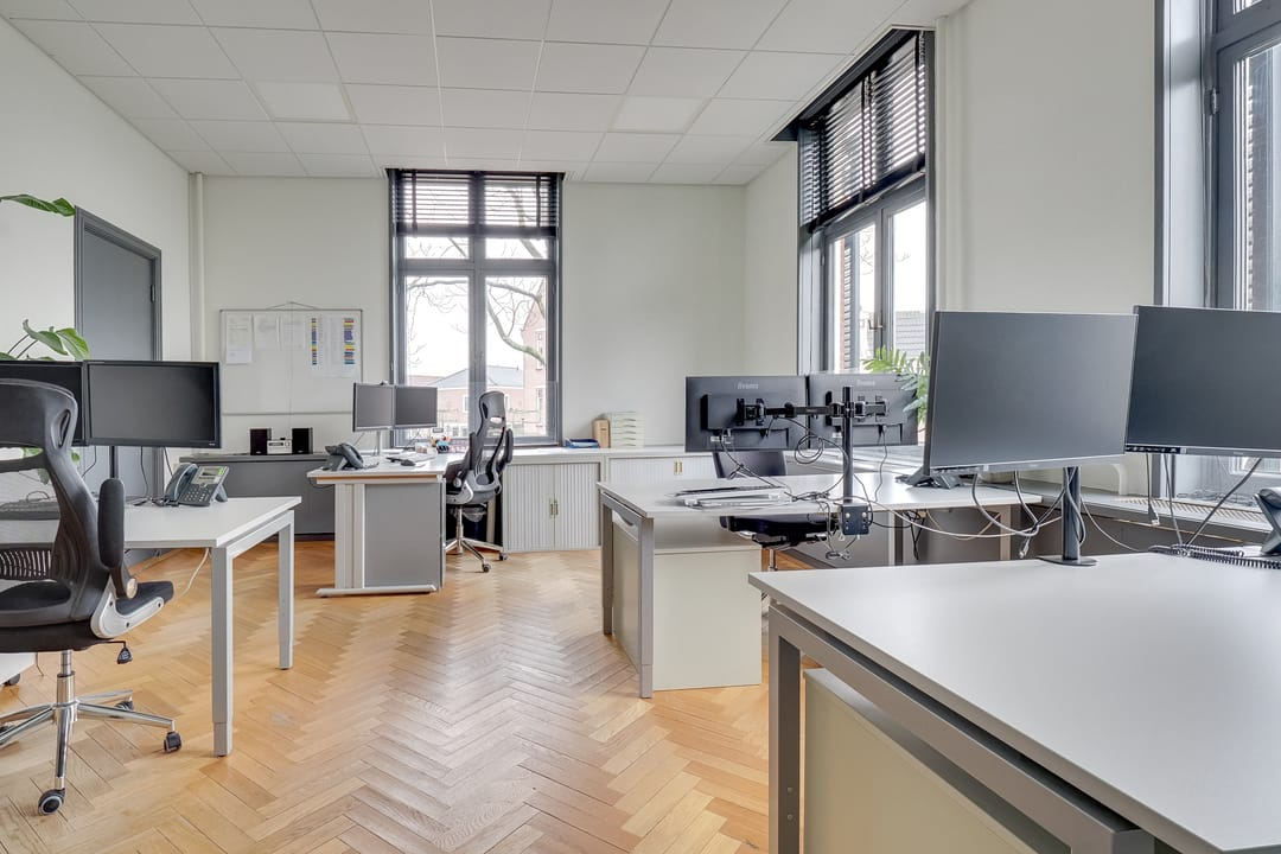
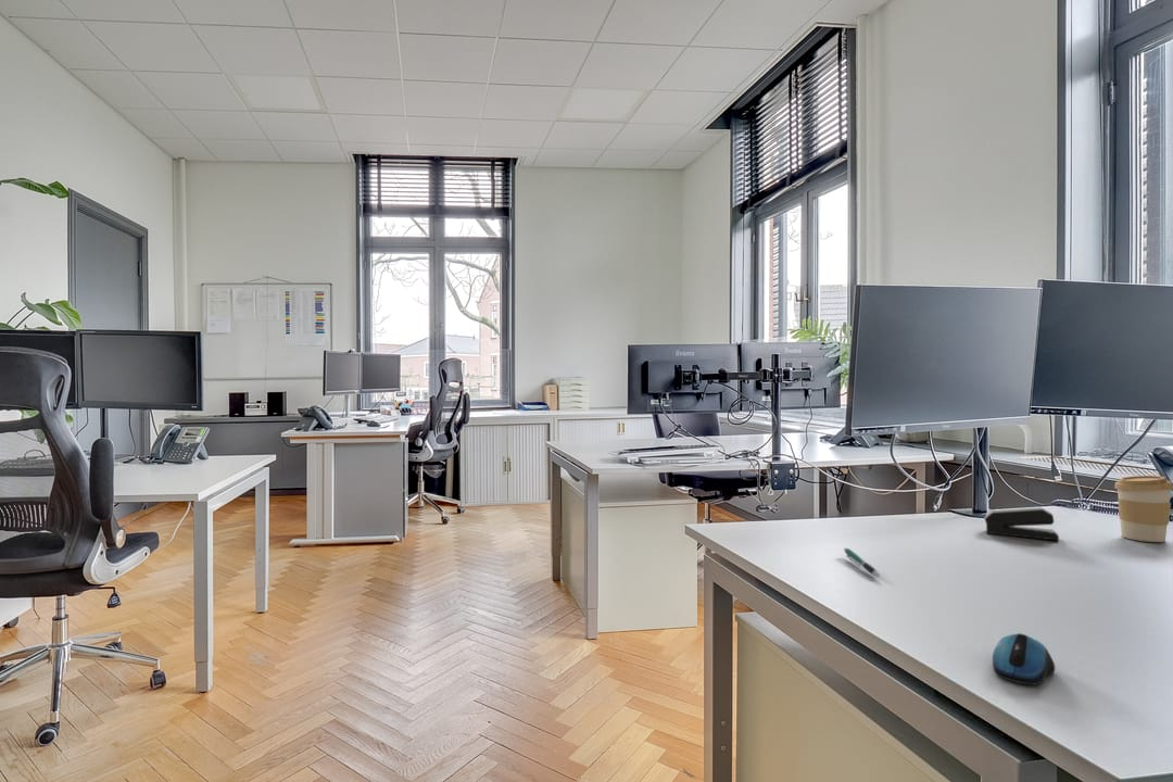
+ pen (860, 562)
+ coffee cup (1143, 506)
+ computer mouse (1023, 653)
+ stapler (1020, 520)
